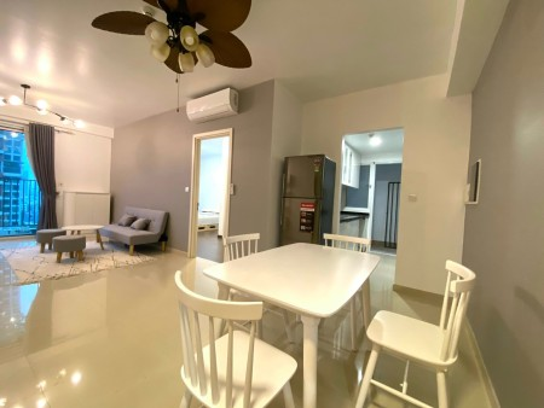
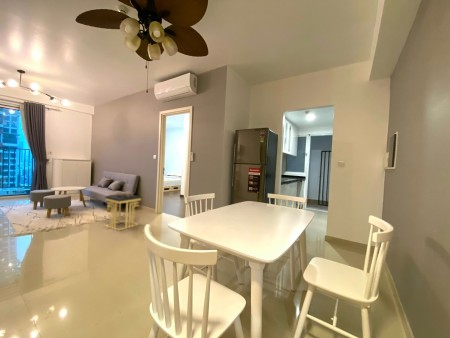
+ side table (120, 208)
